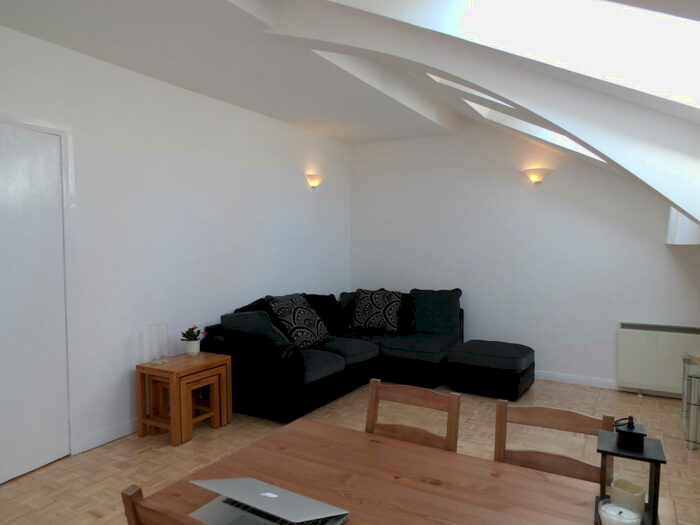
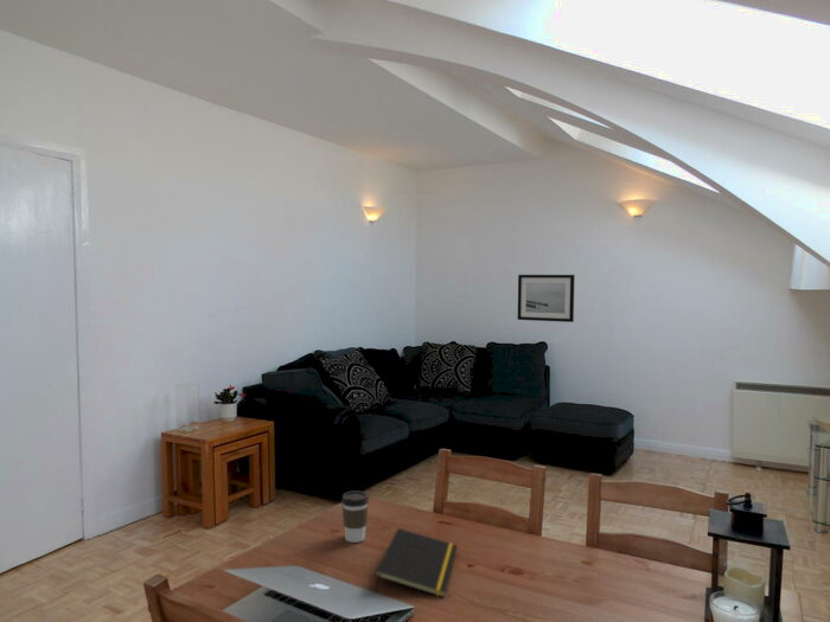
+ coffee cup (355, 517)
+ notepad (419, 559)
+ wall art (544, 297)
